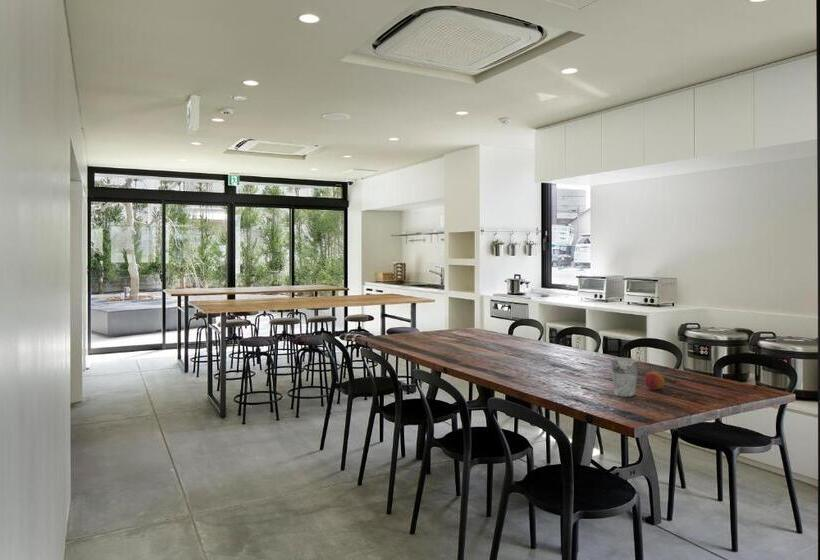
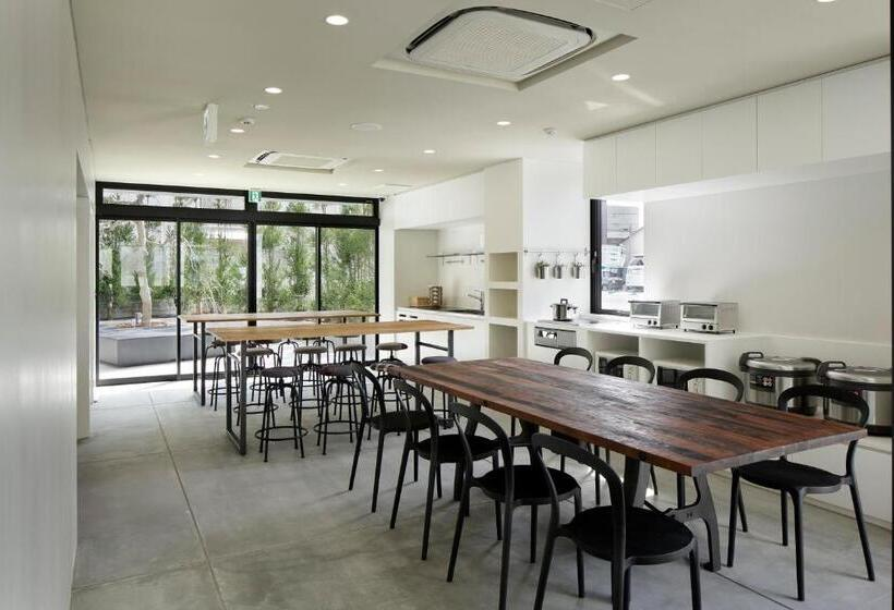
- cup (624, 377)
- fruit (654, 380)
